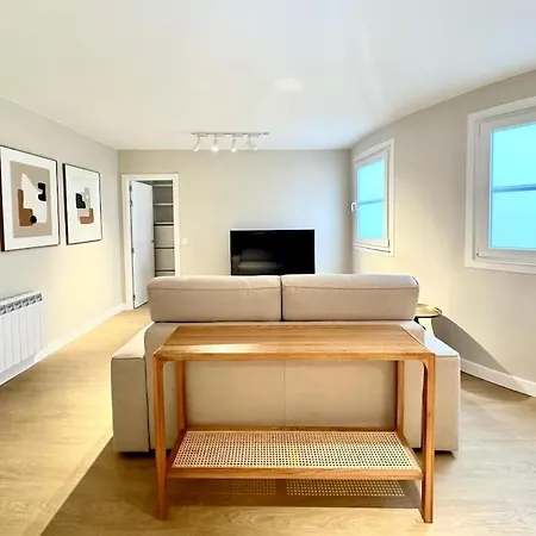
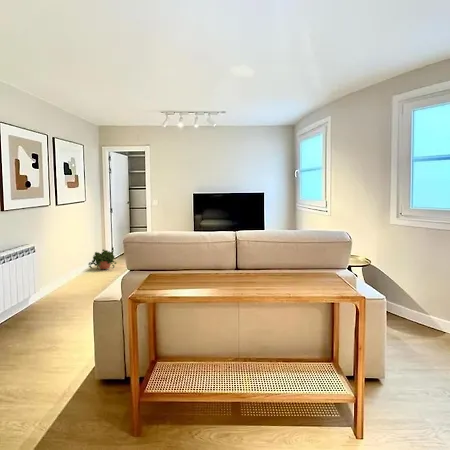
+ potted plant (103, 259)
